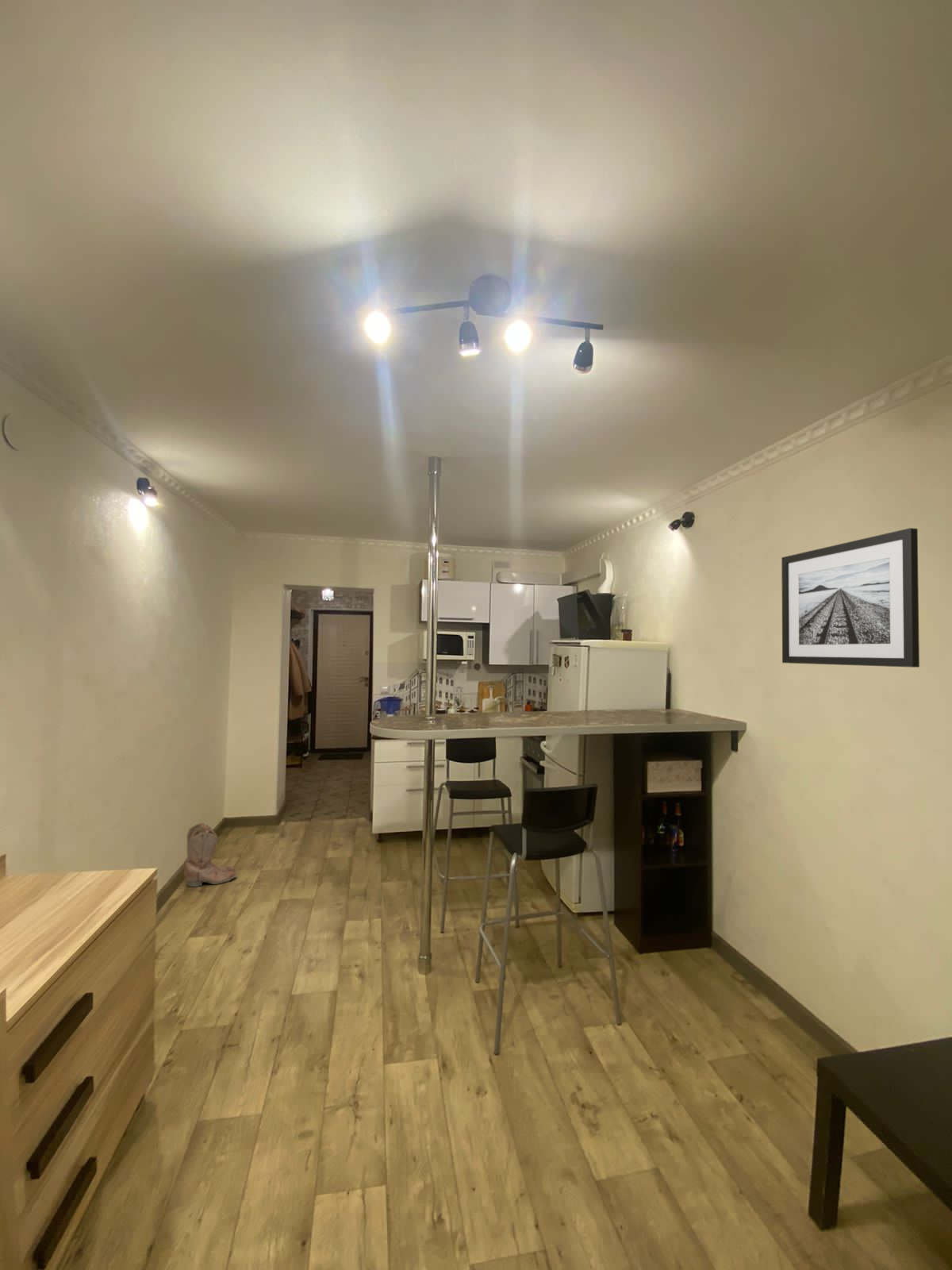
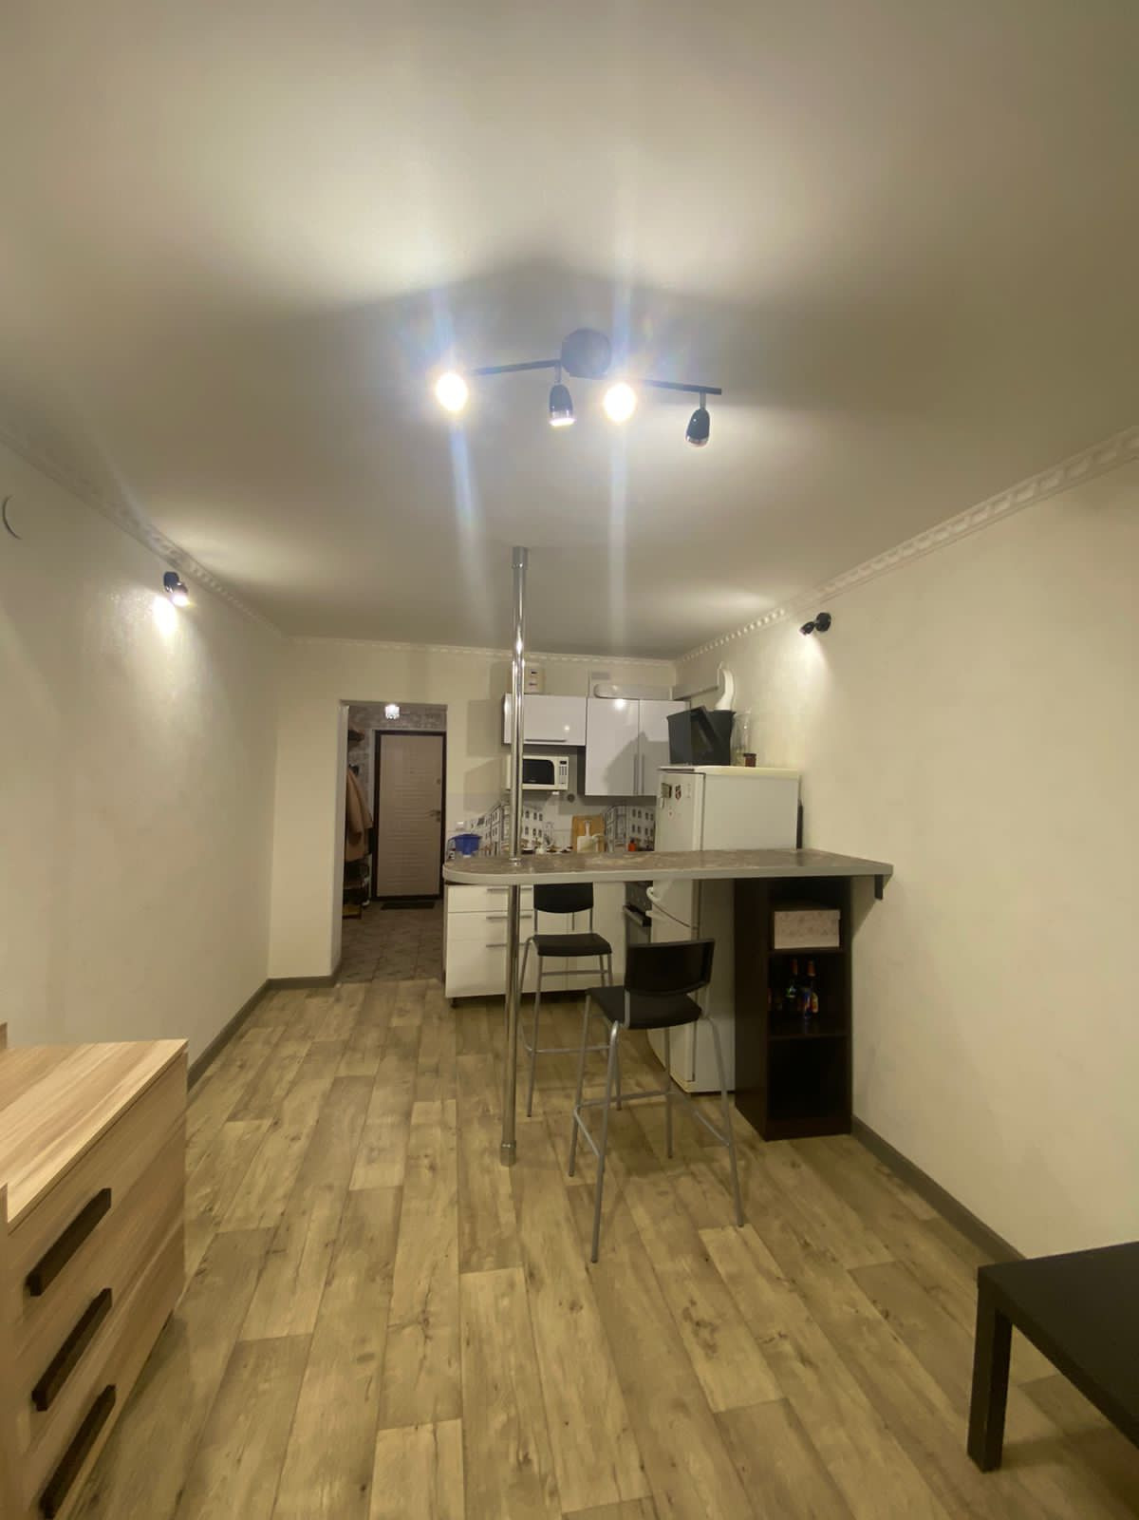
- boots (212, 851)
- wall art (840, 604)
